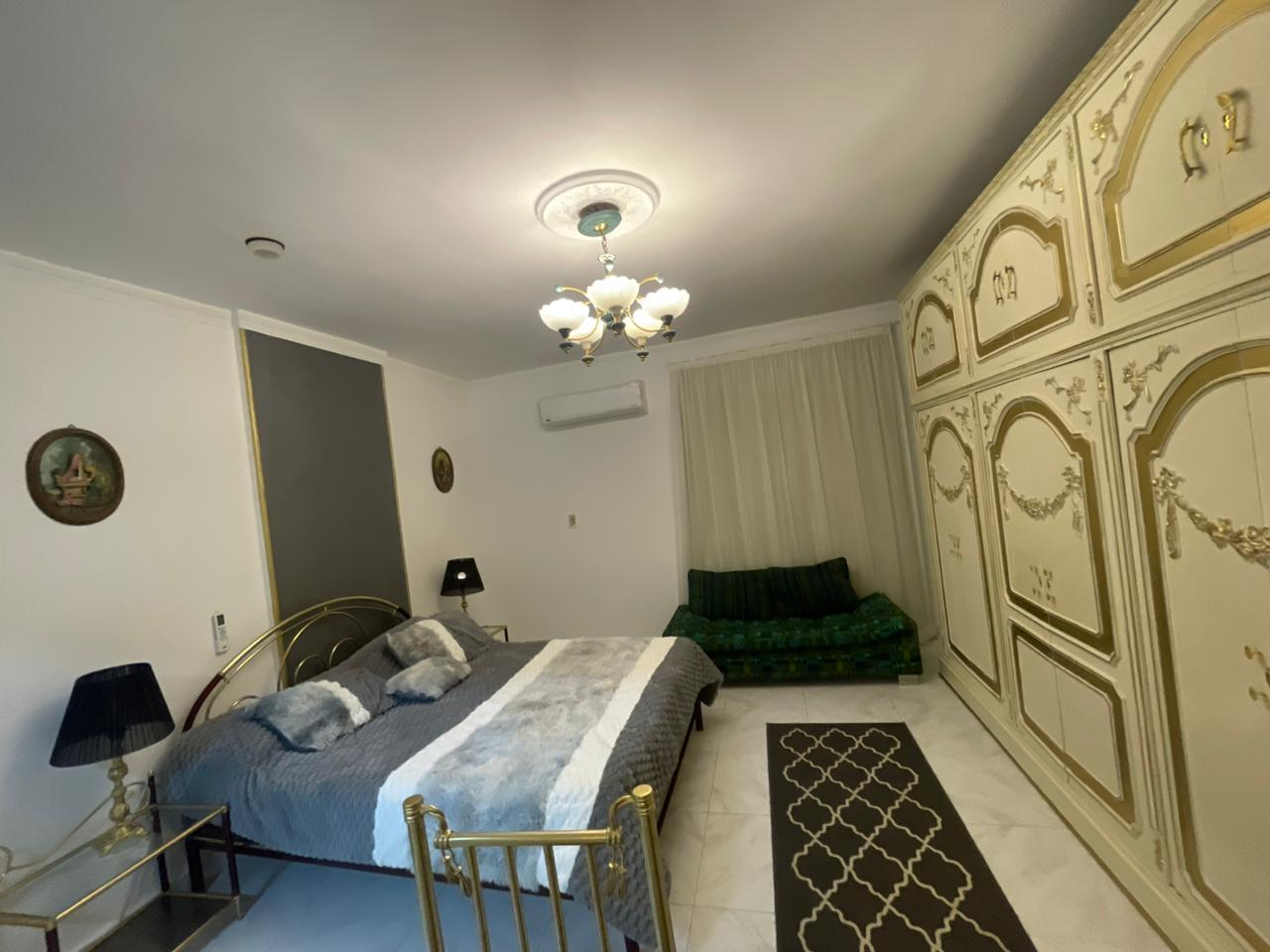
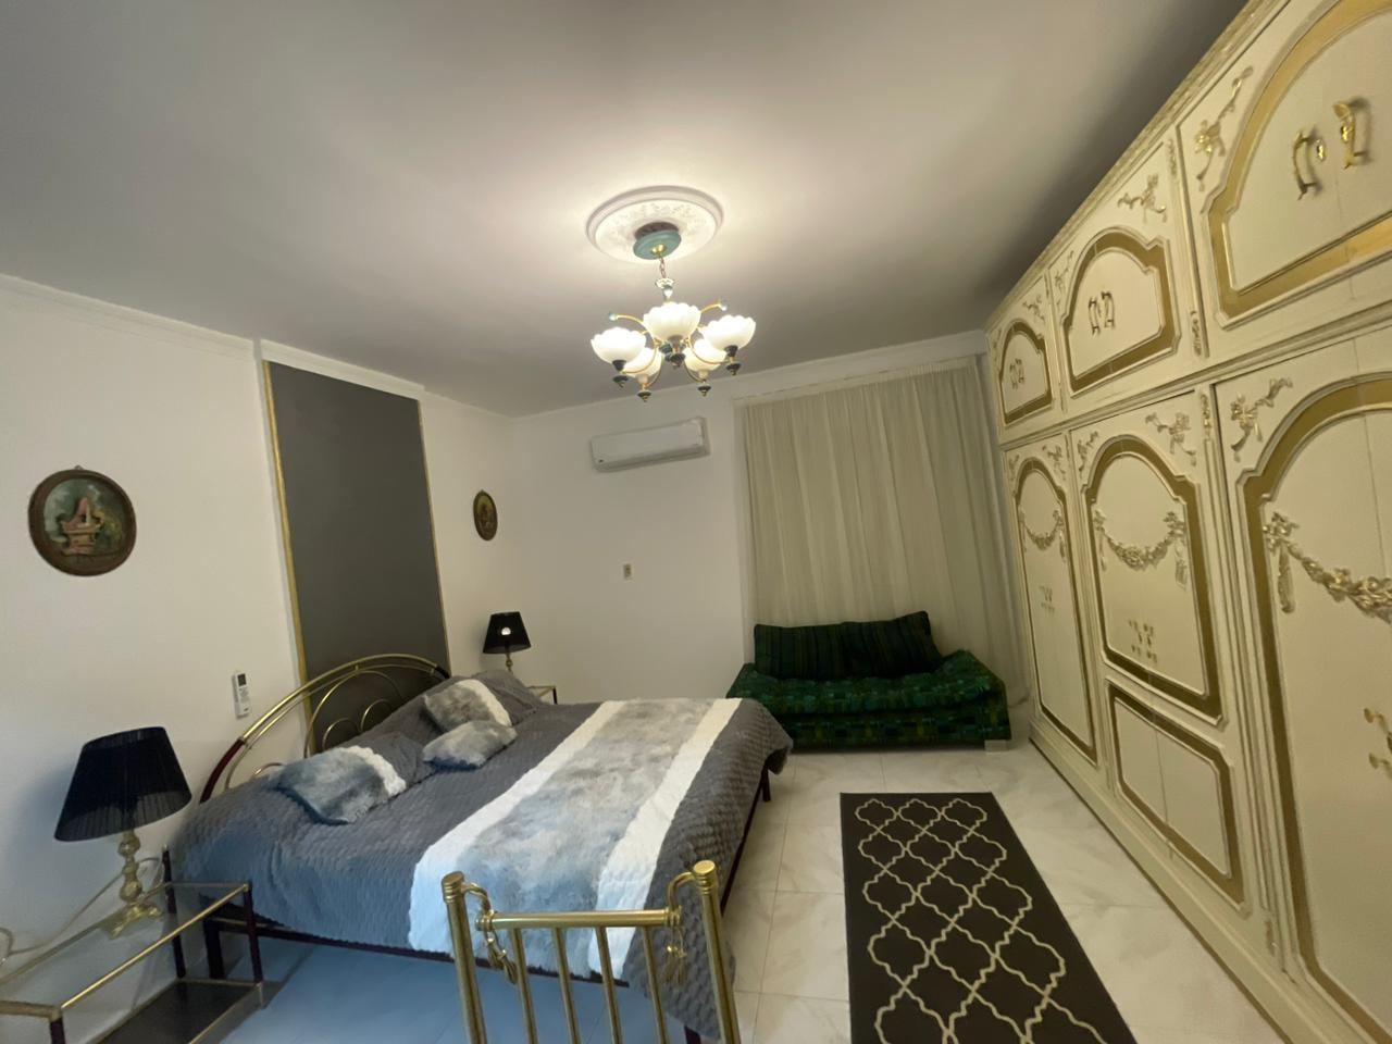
- smoke detector (265, 245)
